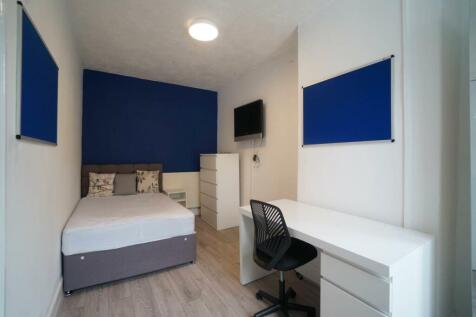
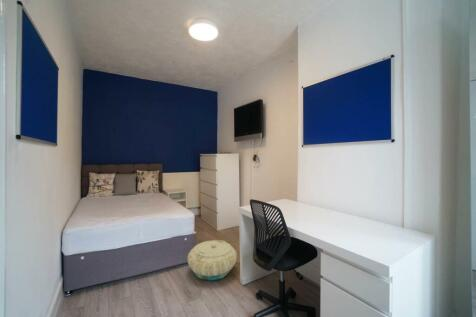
+ basket (212, 257)
